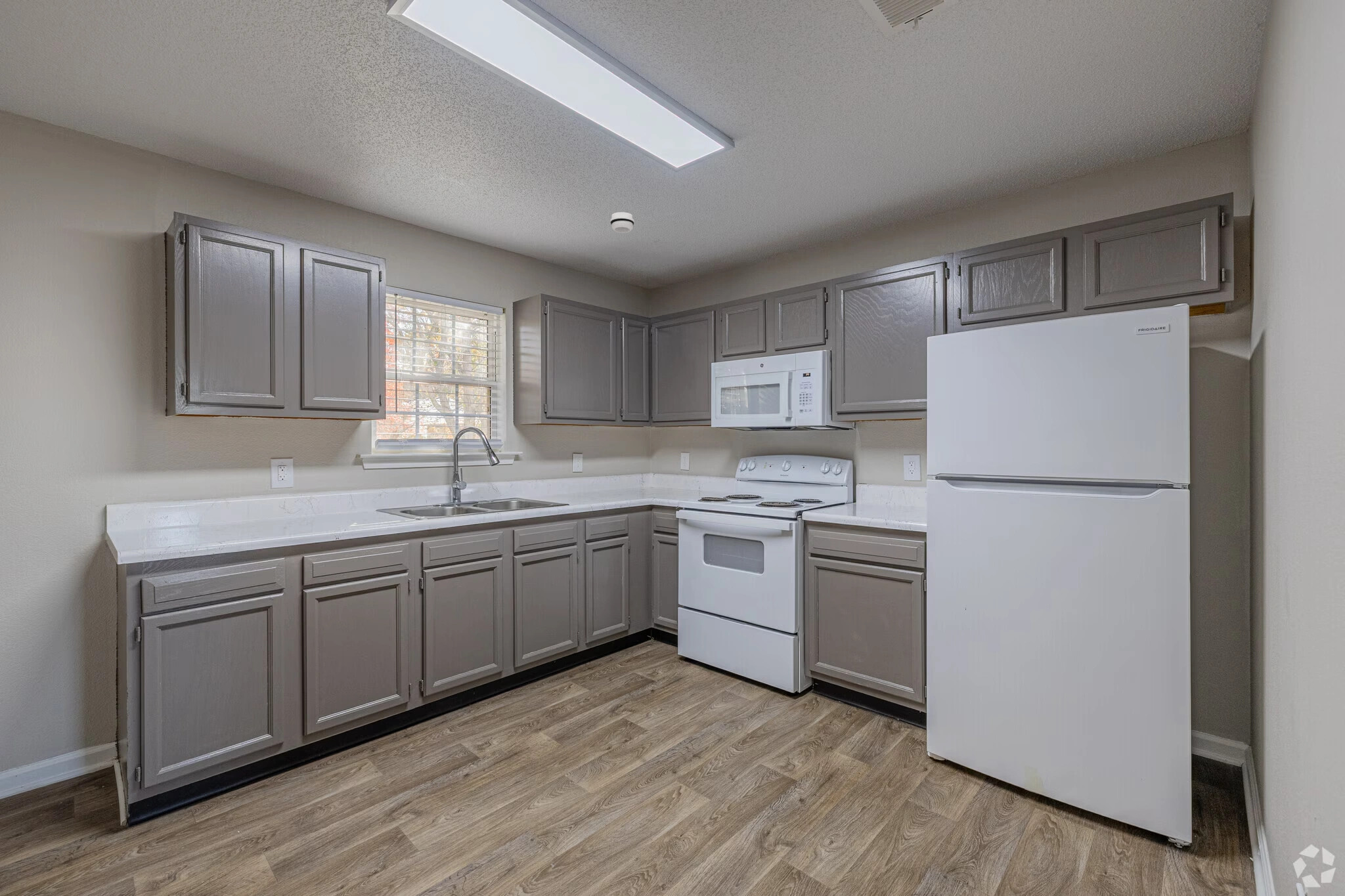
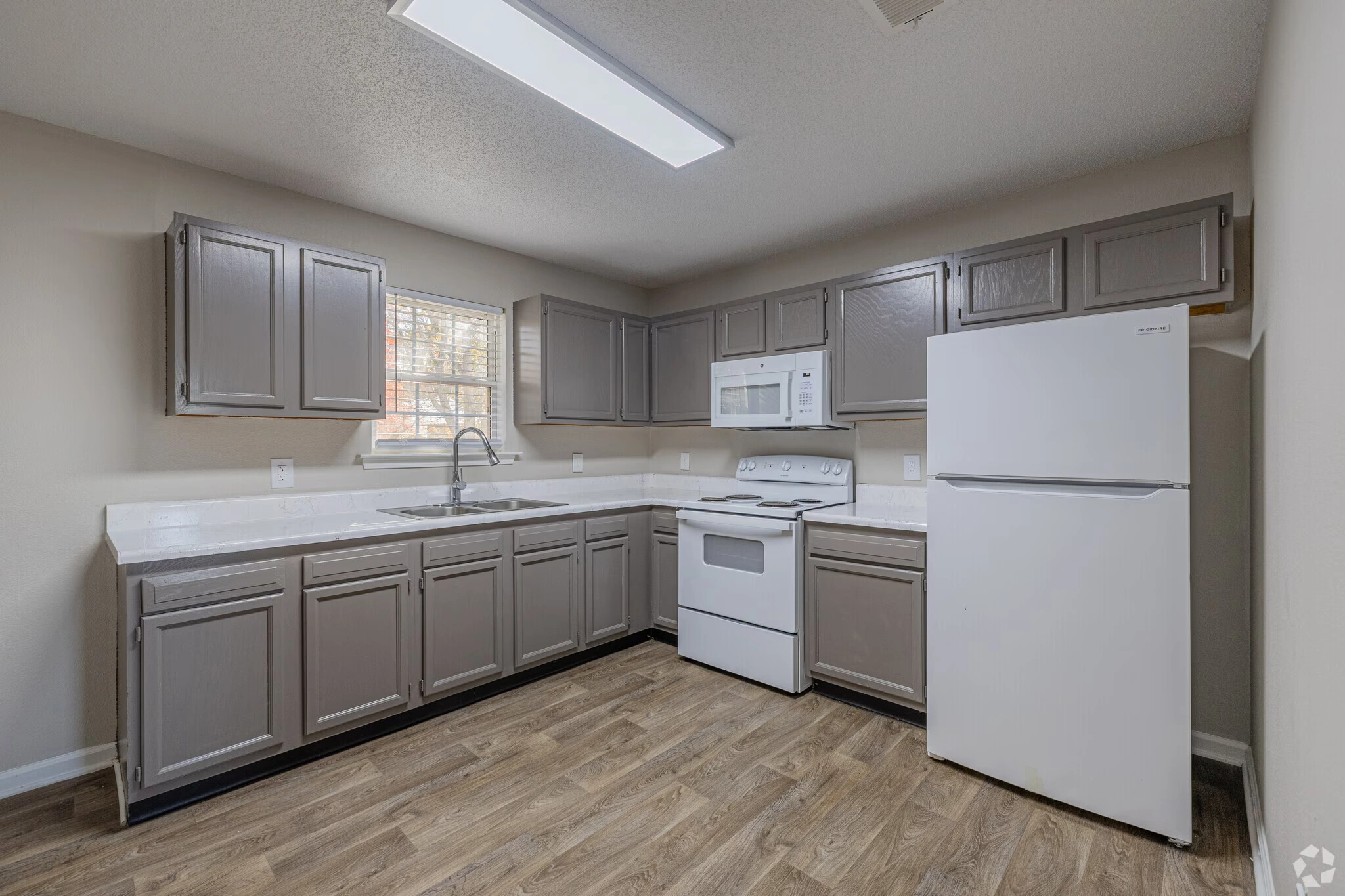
- smoke detector (622, 223)
